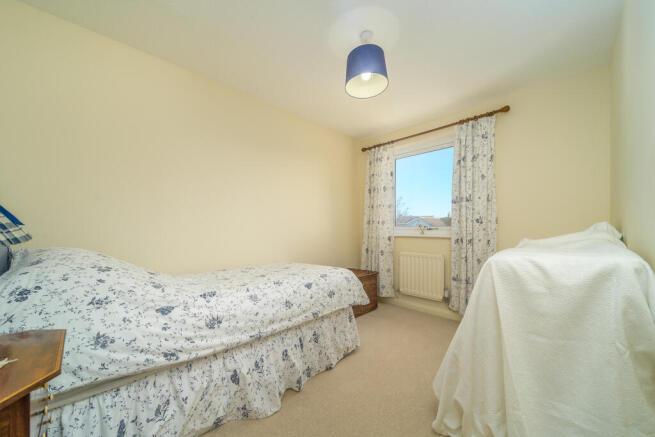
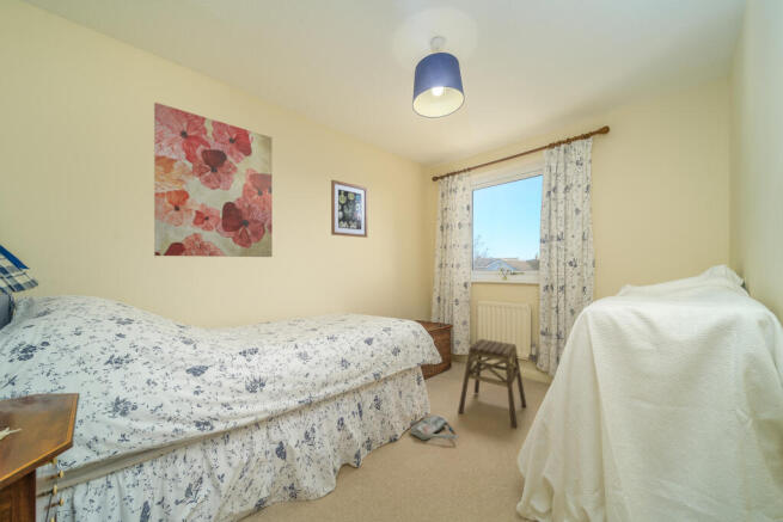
+ bag (438, 429)
+ wall art (350, 209)
+ stool (493, 379)
+ wall art (220, 189)
